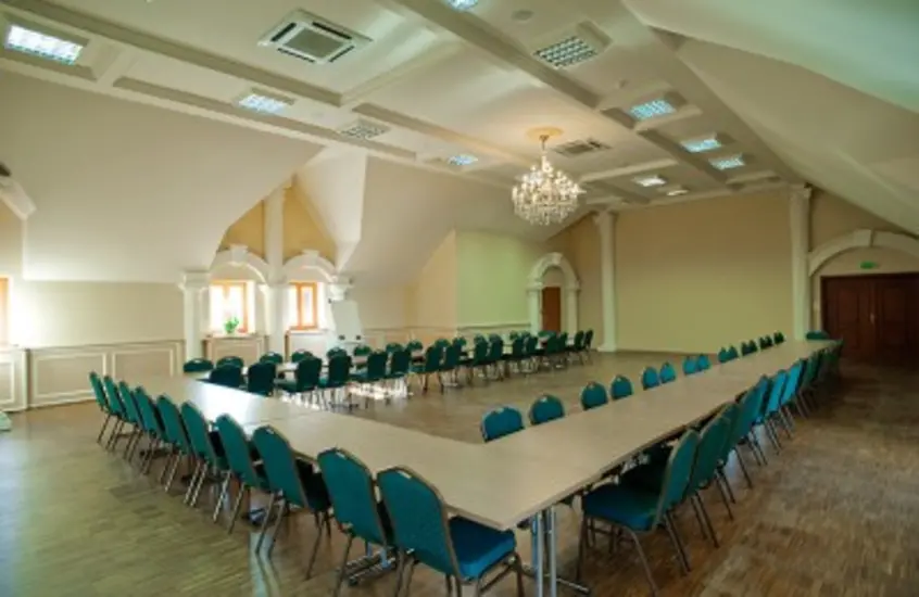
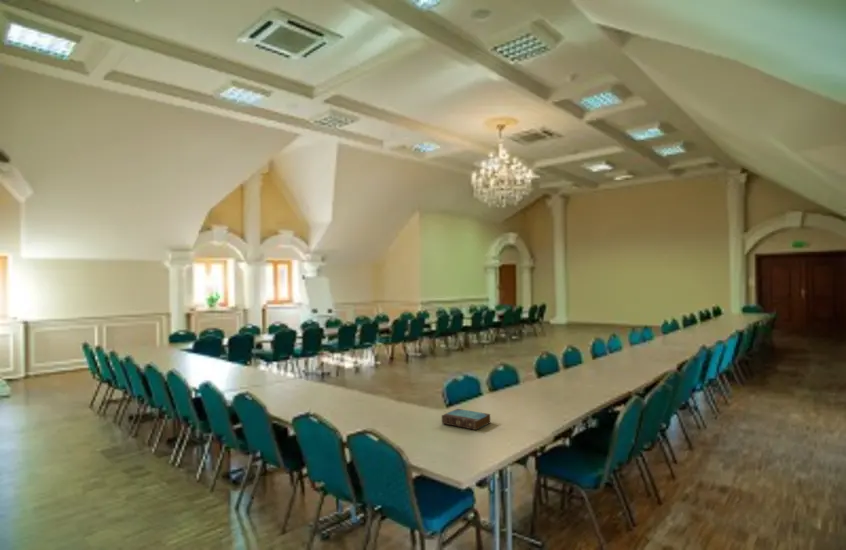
+ book (466, 418)
